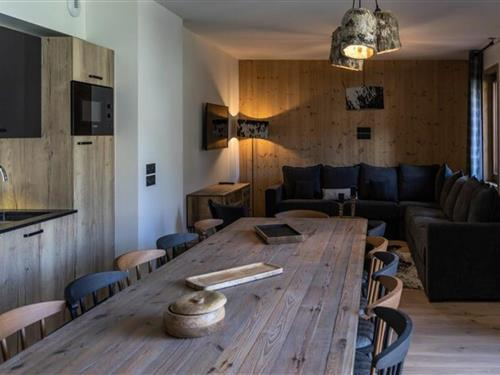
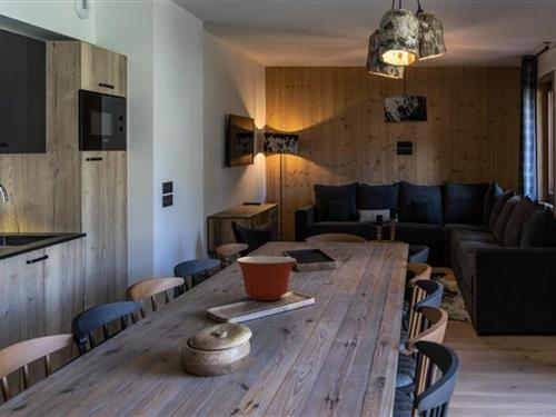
+ mixing bowl (266, 278)
